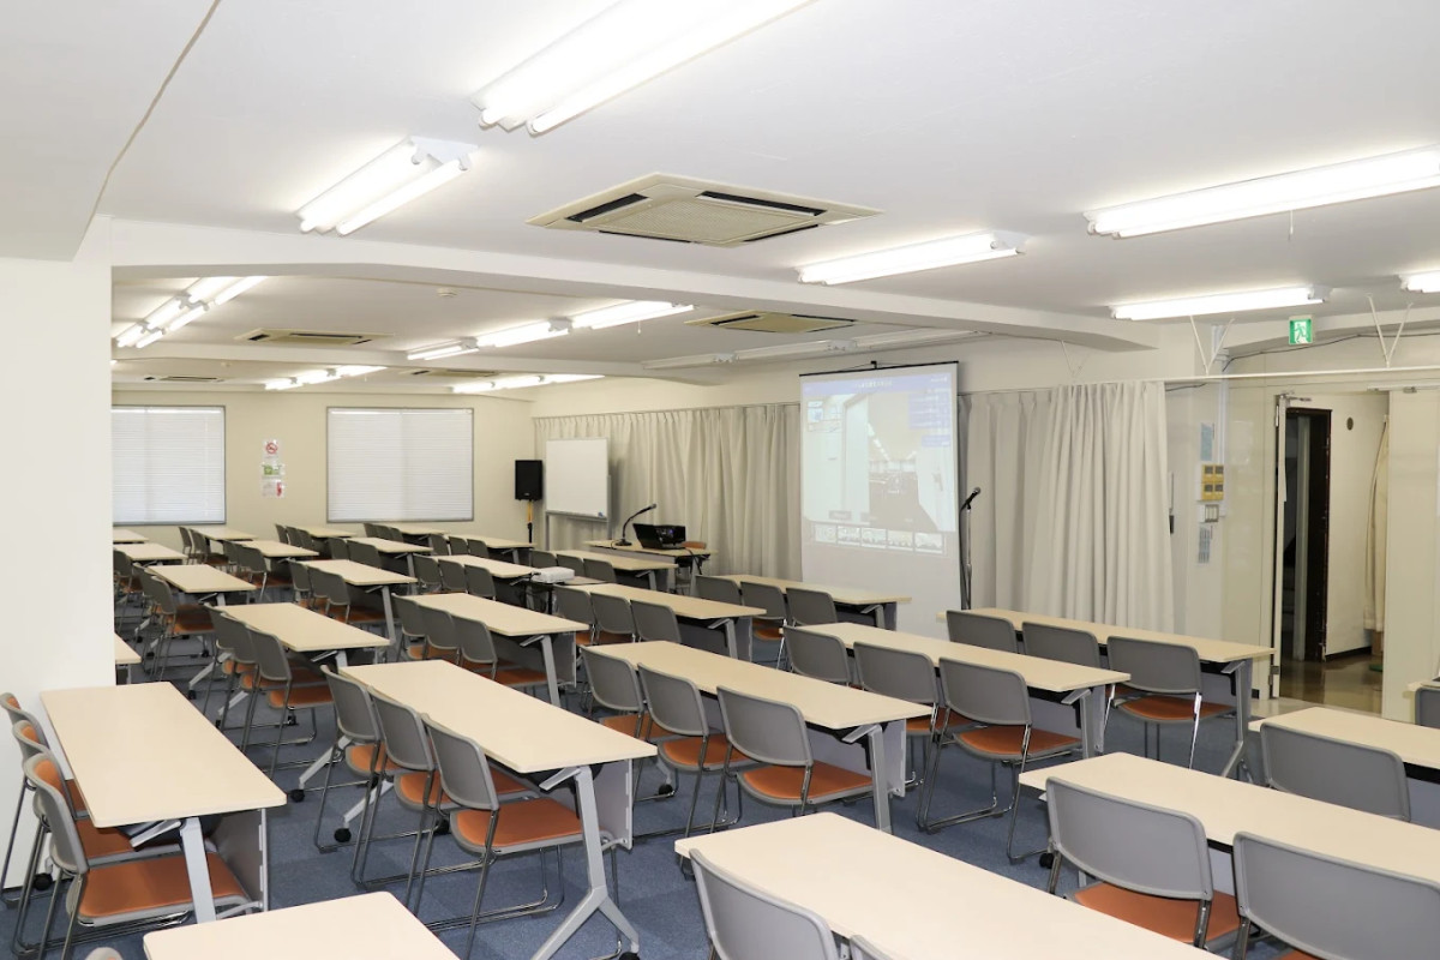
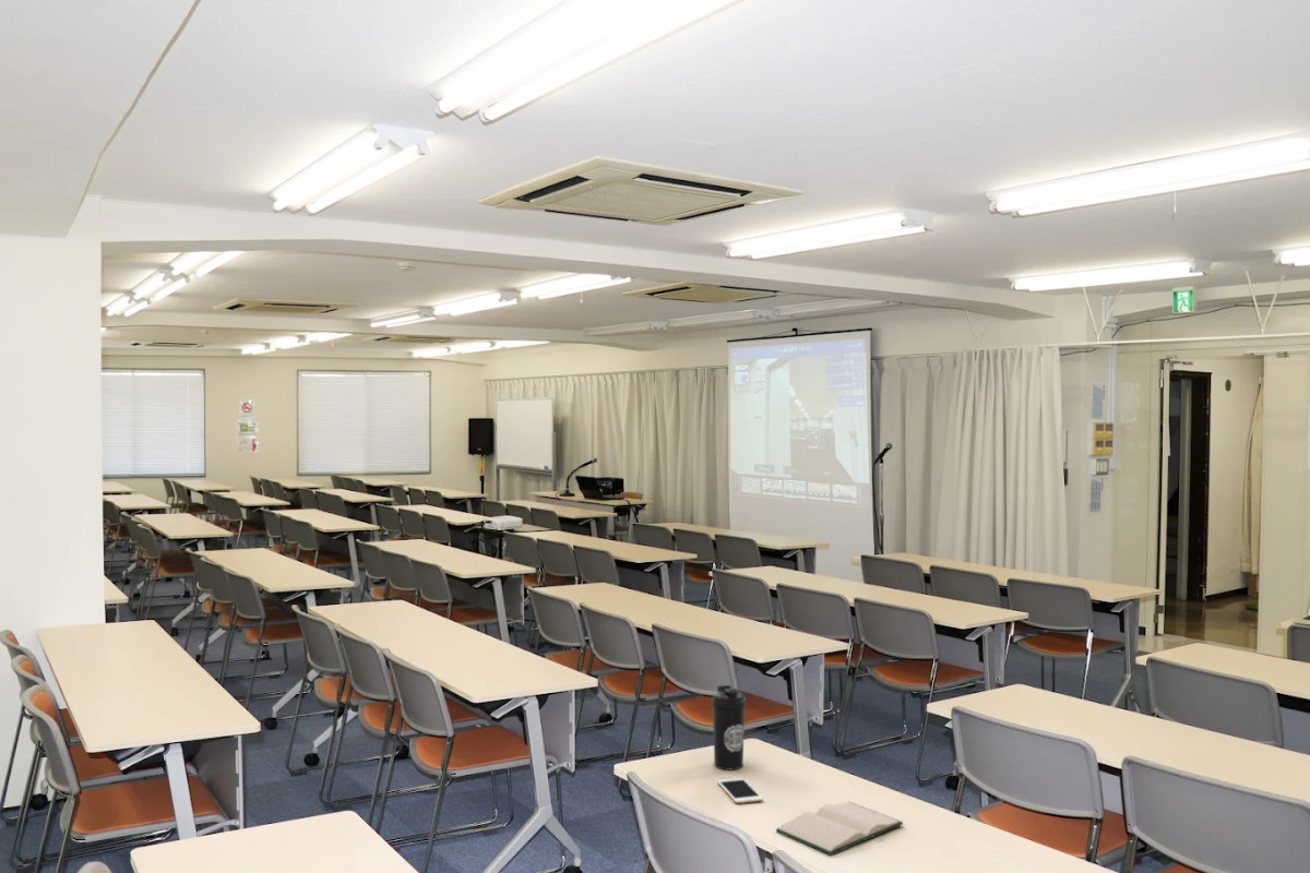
+ hardback book (839, 823)
+ water bottle (728, 726)
+ cell phone (739, 790)
